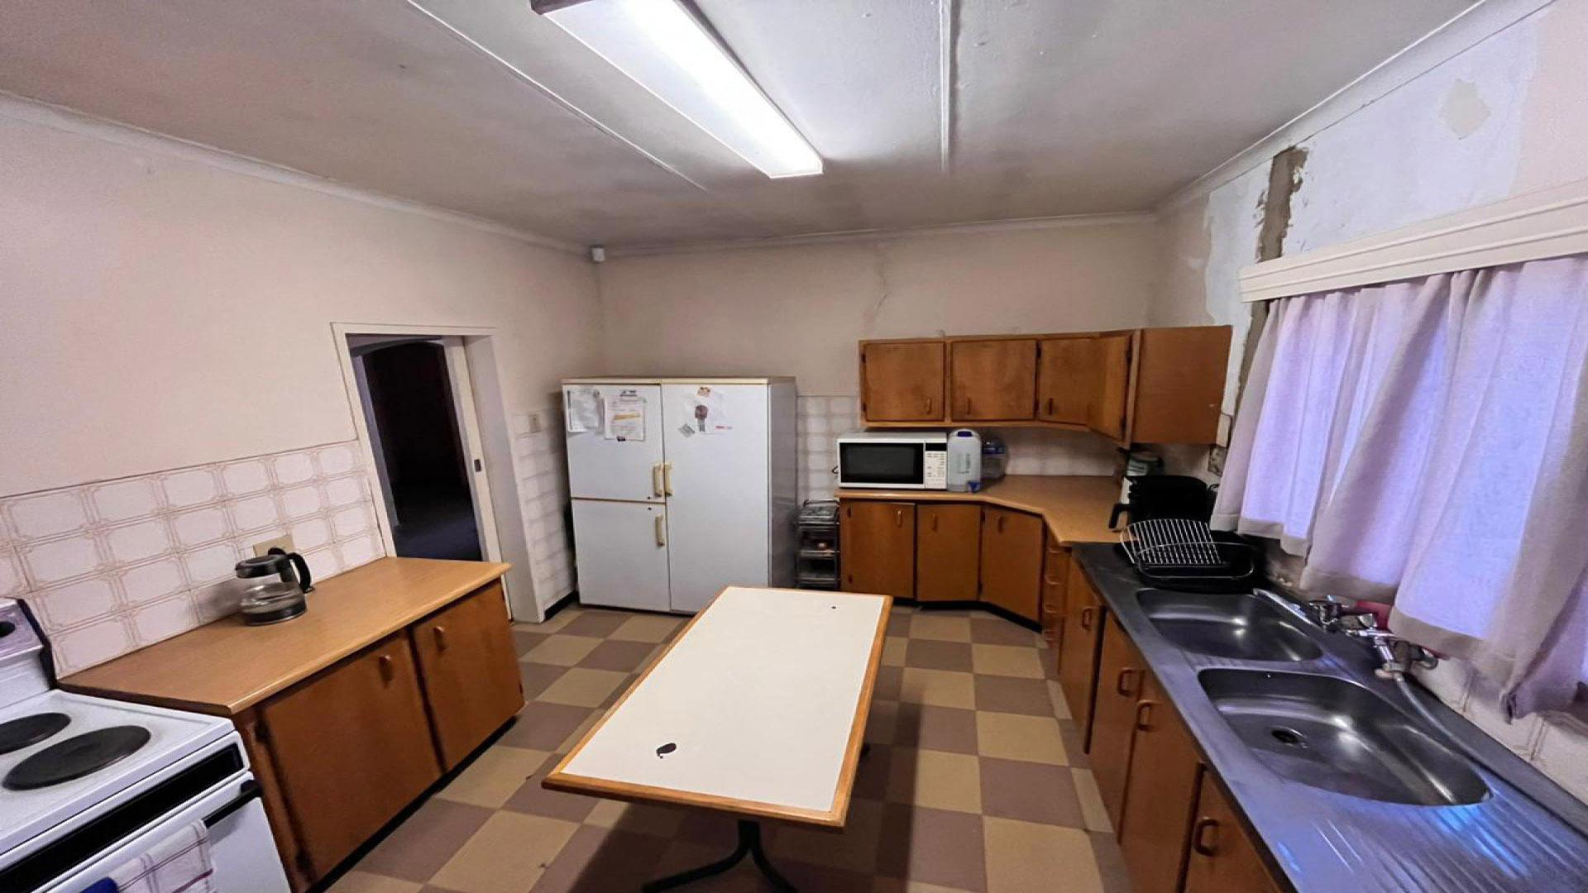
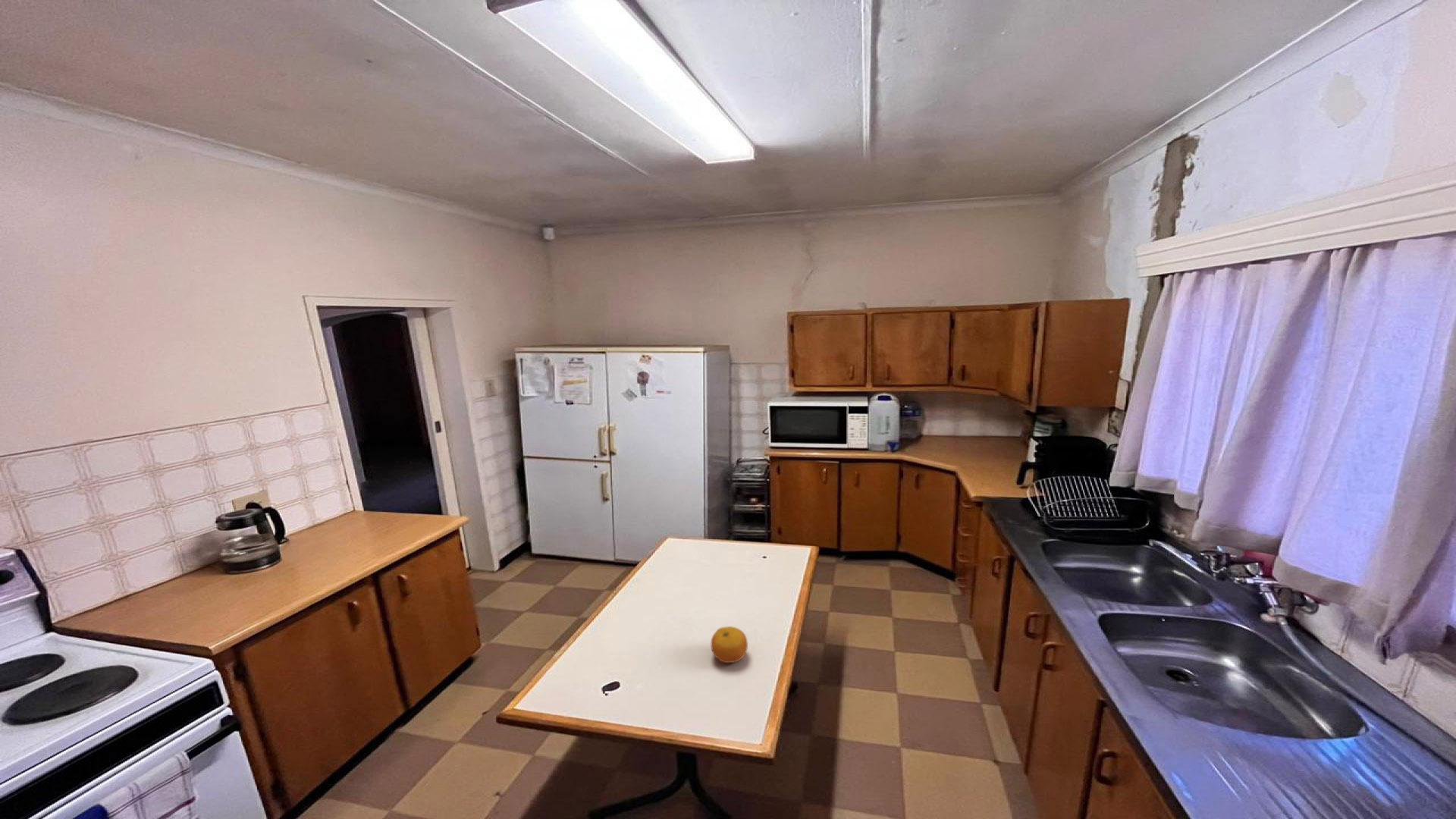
+ fruit (729, 644)
